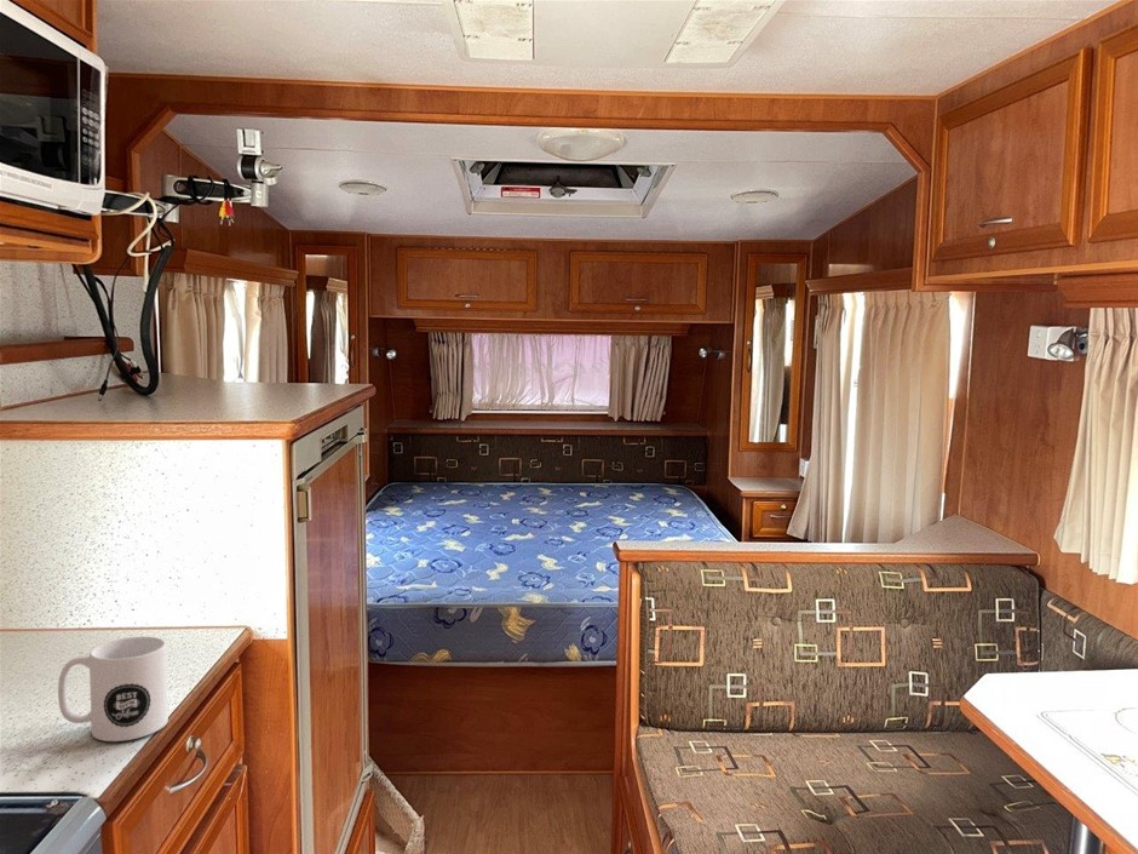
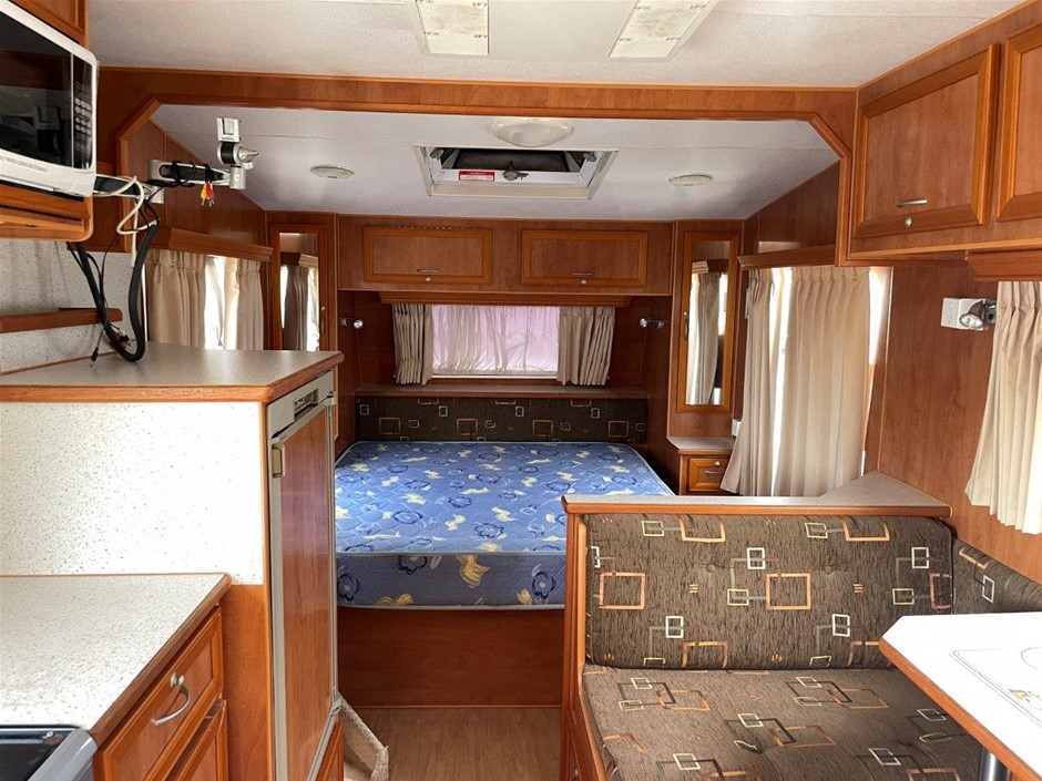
- mug (113, 687)
